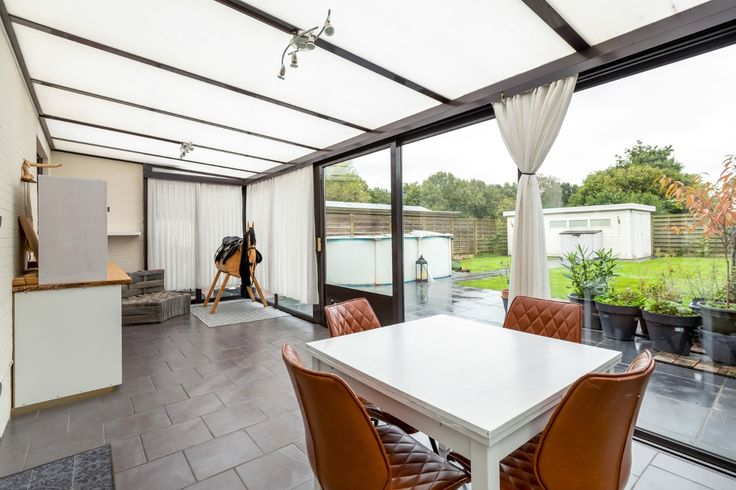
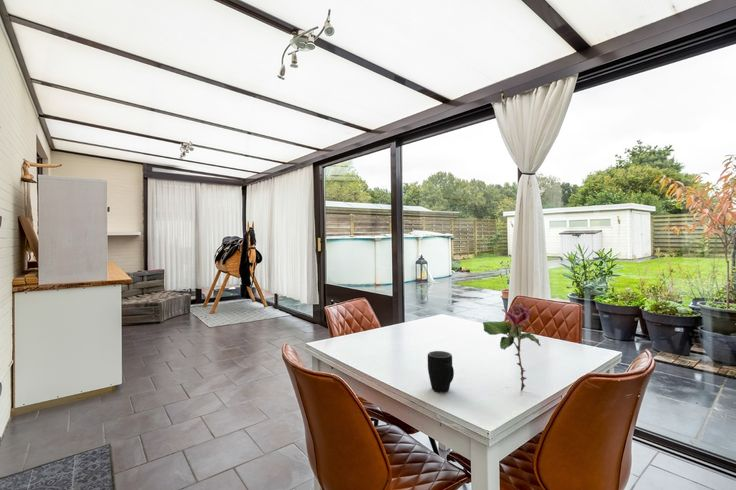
+ flower (510, 345)
+ mug (443, 373)
